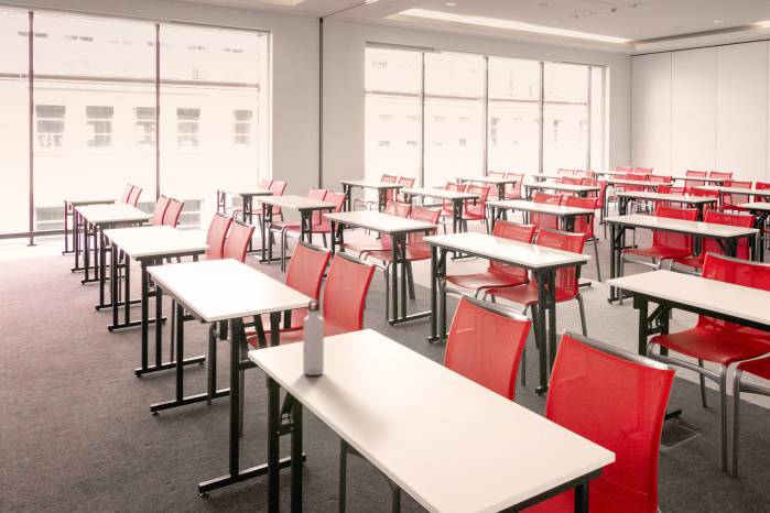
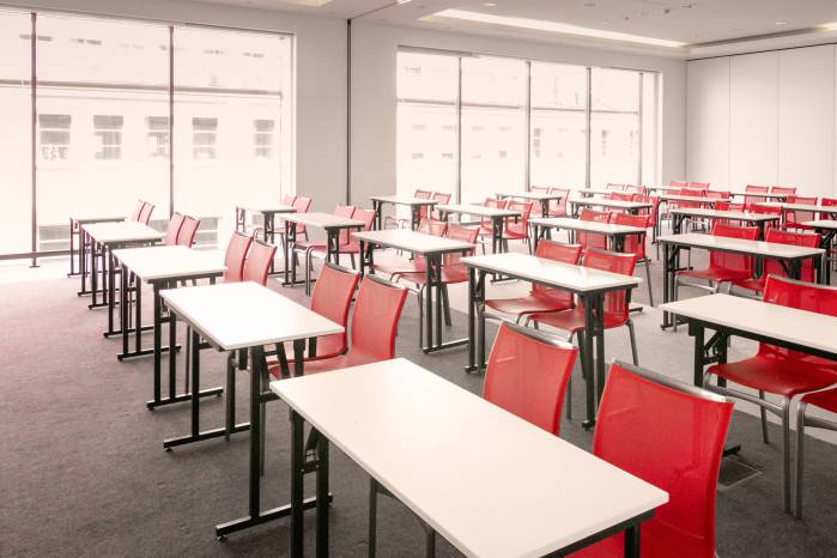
- water bottle (313, 336)
